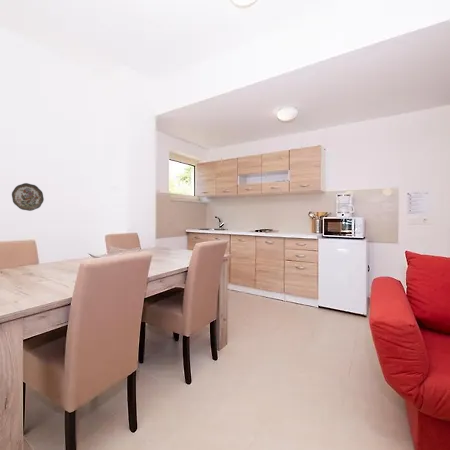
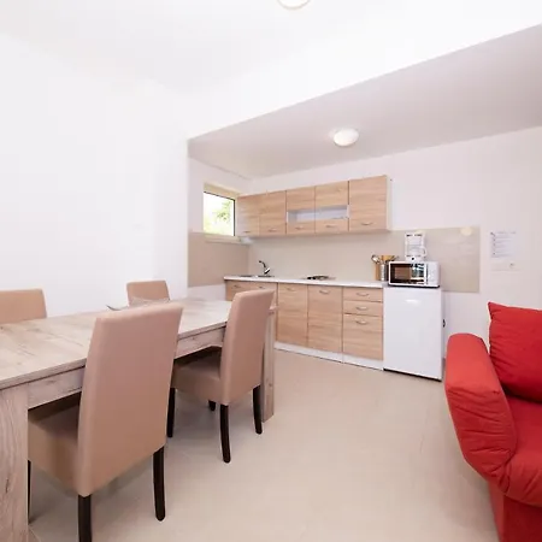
- decorative plate (27, 197)
